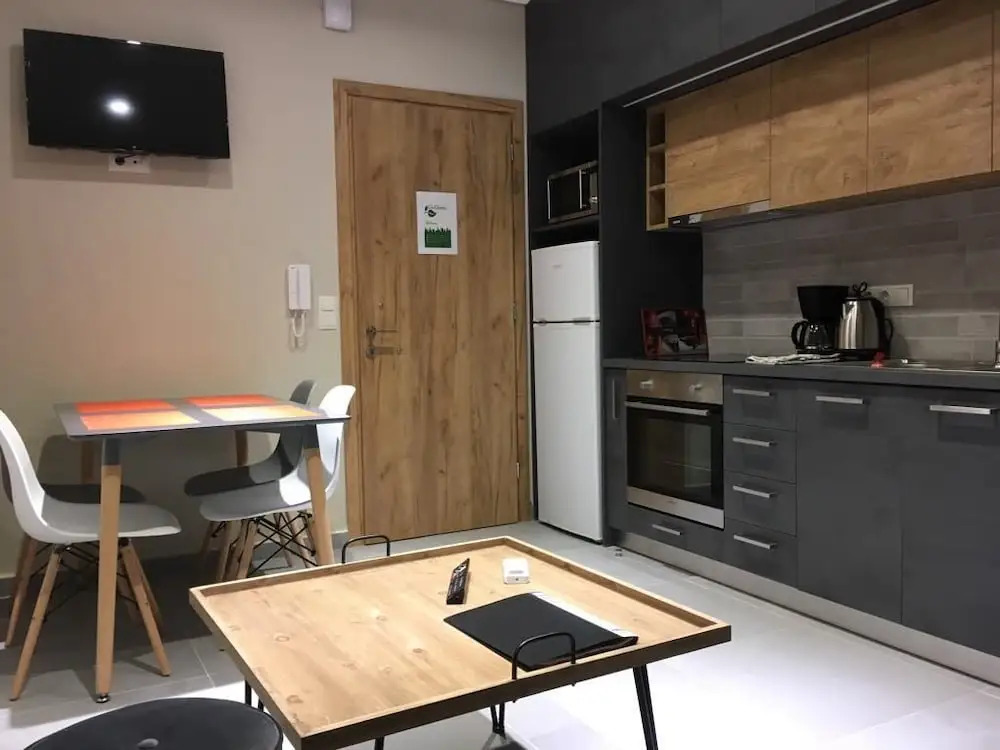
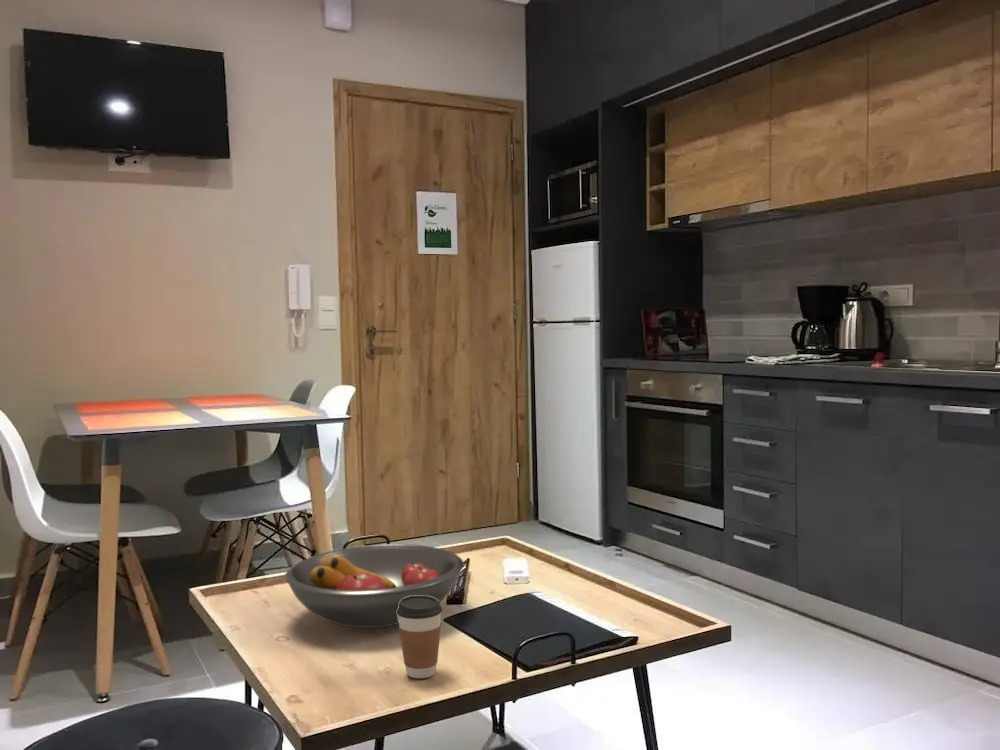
+ coffee cup (420, 637)
+ fruit bowl (376, 584)
